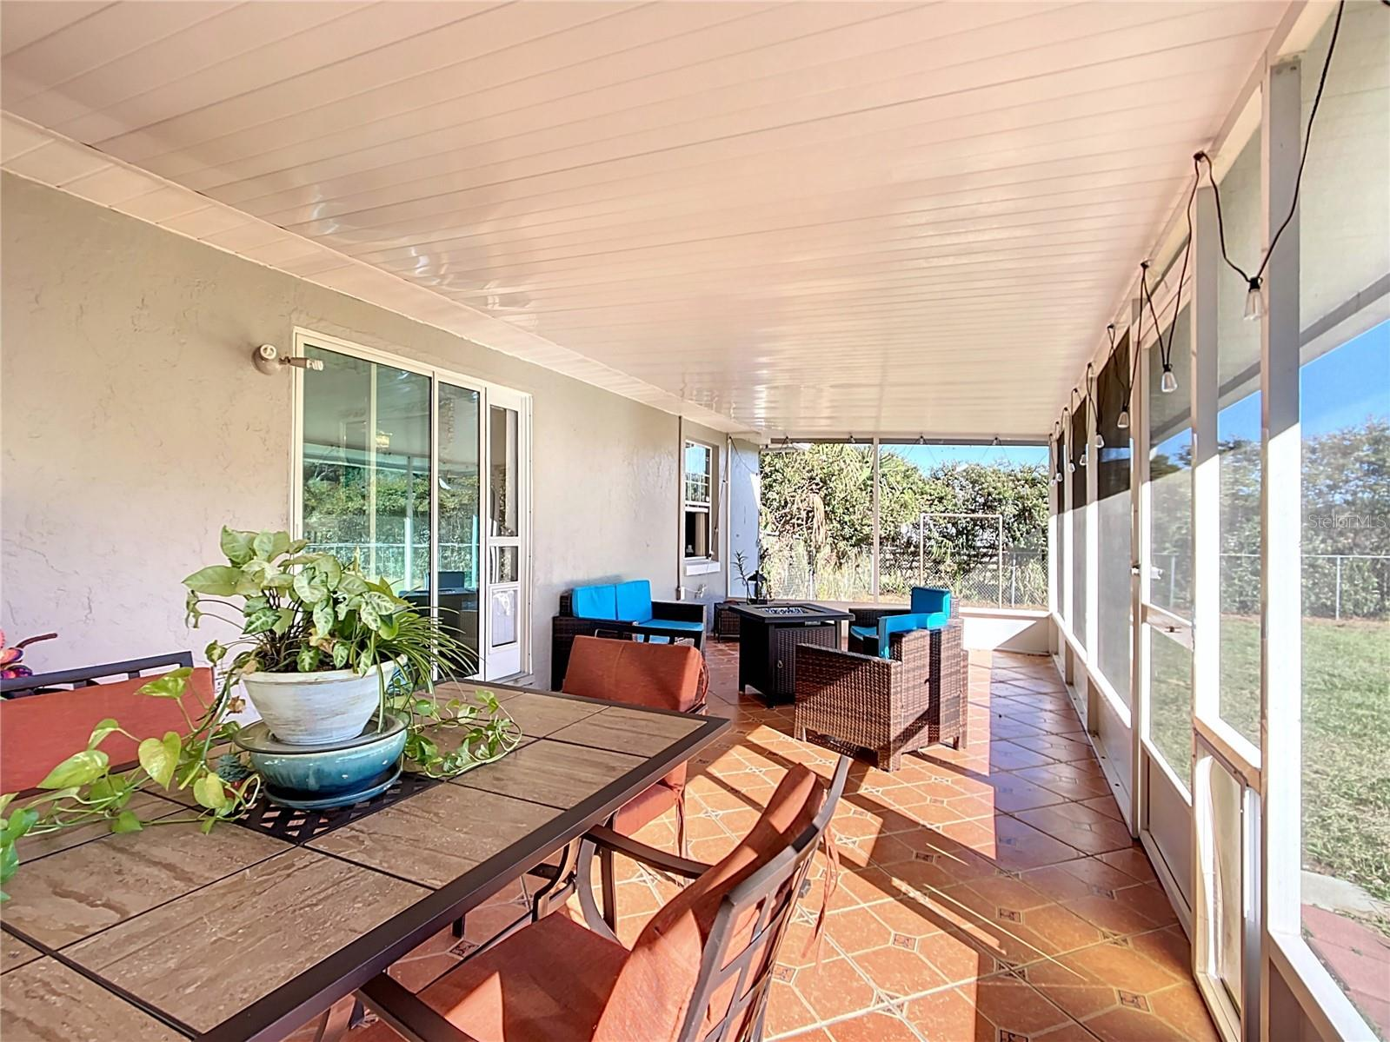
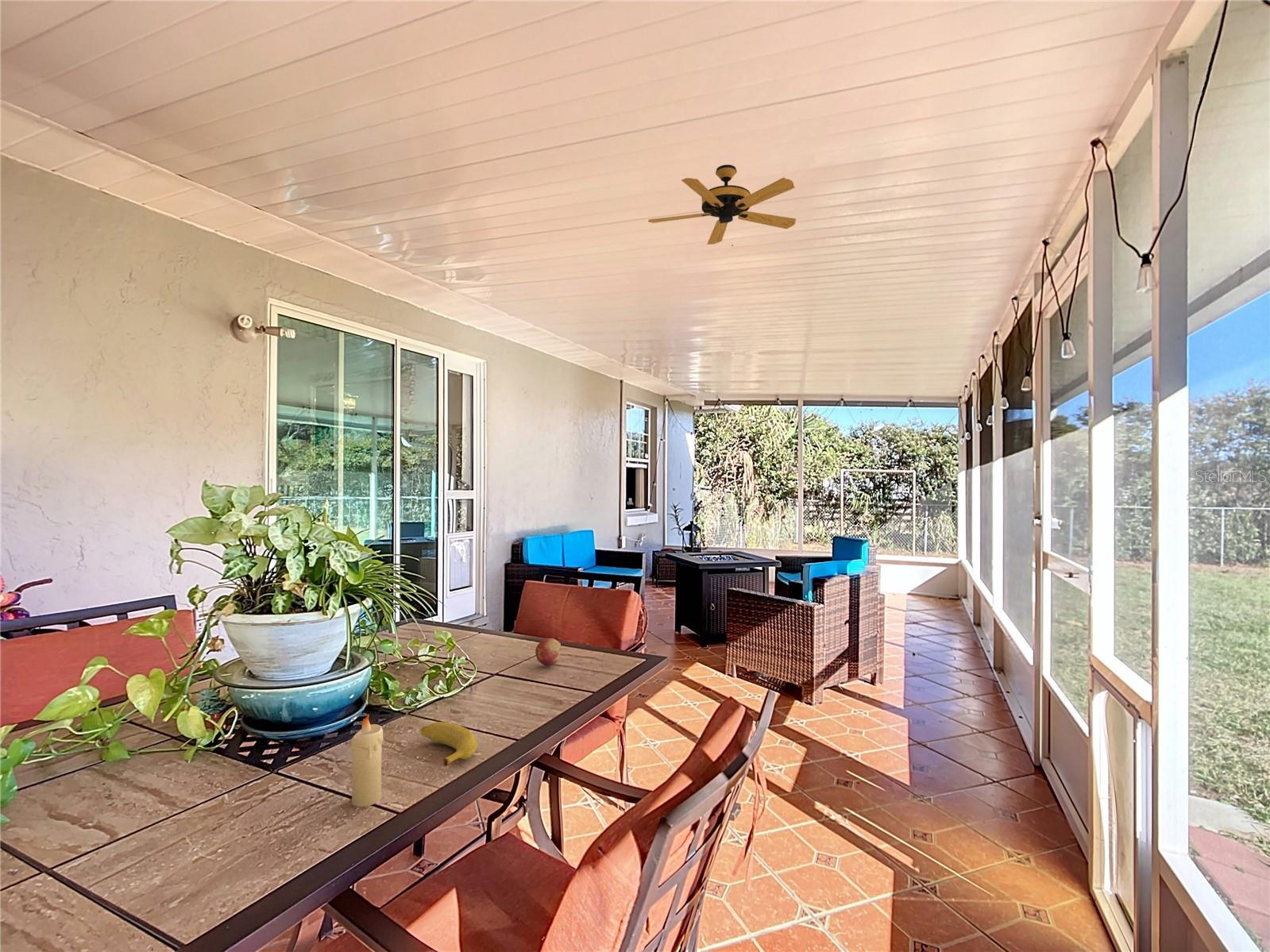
+ banana (444, 741)
+ fruit (548, 652)
+ candle (367, 757)
+ ceiling fan (722, 210)
